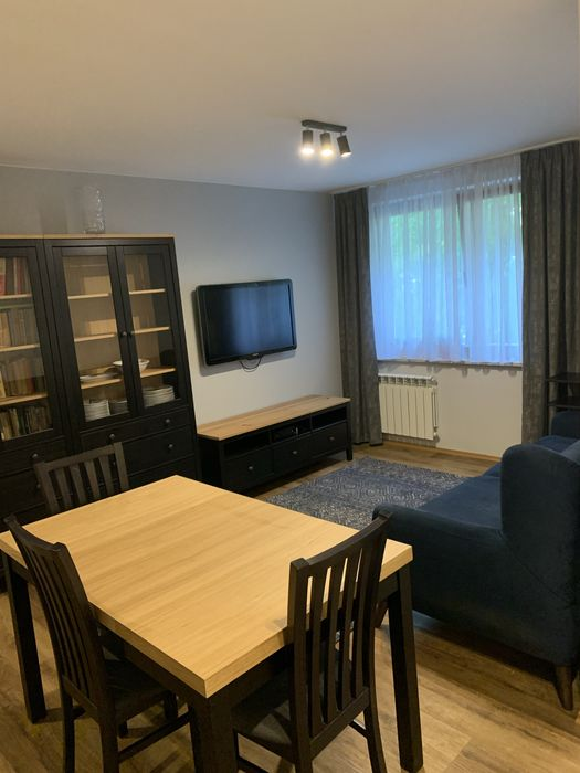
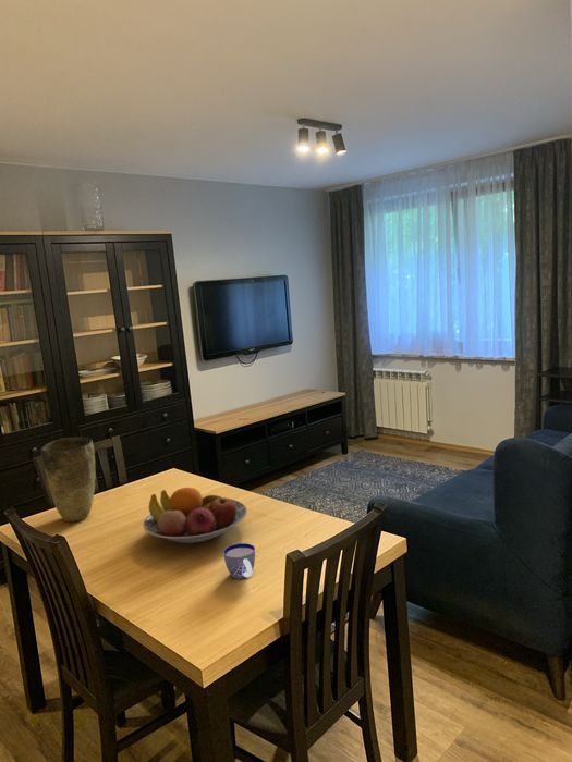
+ cup (242, 564)
+ fruit bowl (195, 512)
+ vase (72, 480)
